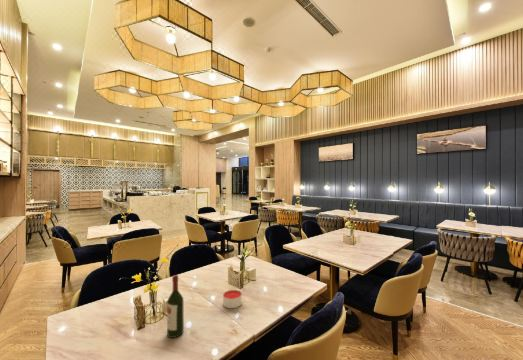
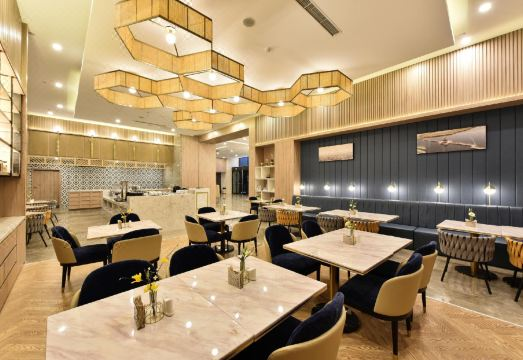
- candle (232, 298)
- wine bottle (175, 304)
